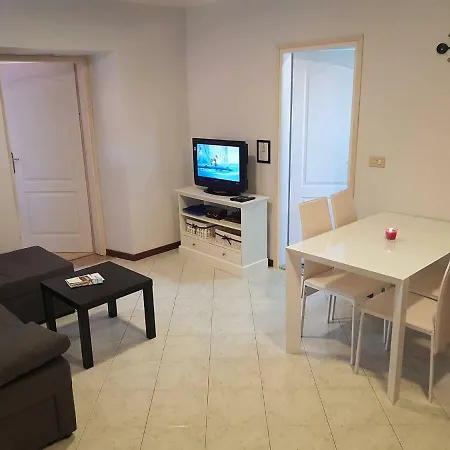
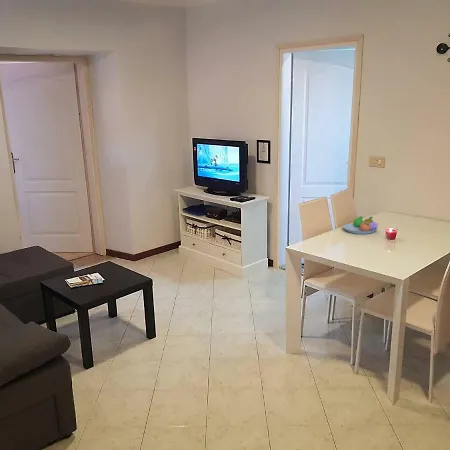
+ fruit bowl (360, 223)
